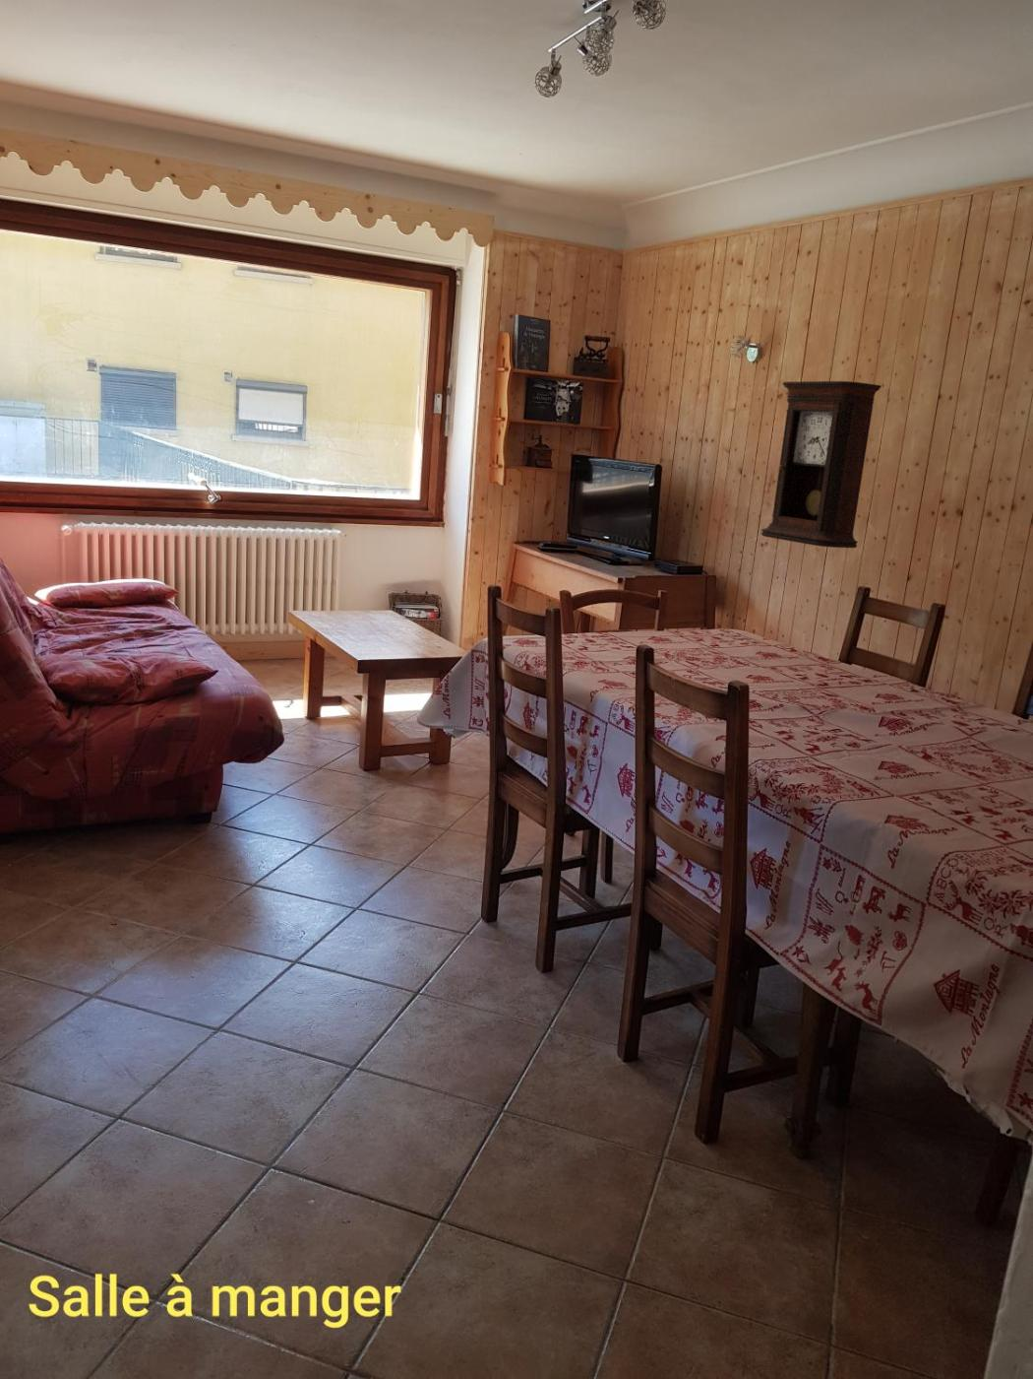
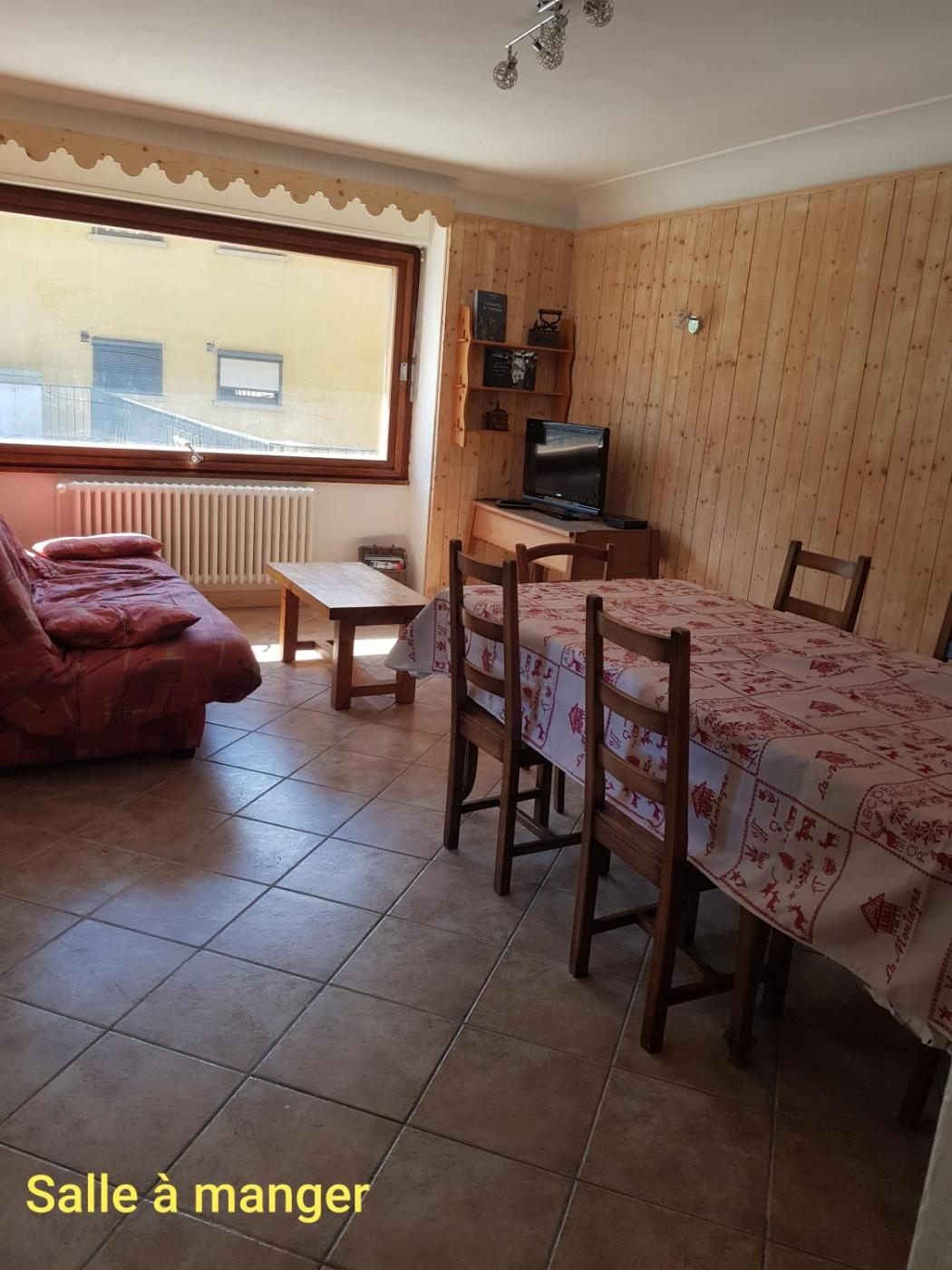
- pendulum clock (815, 463)
